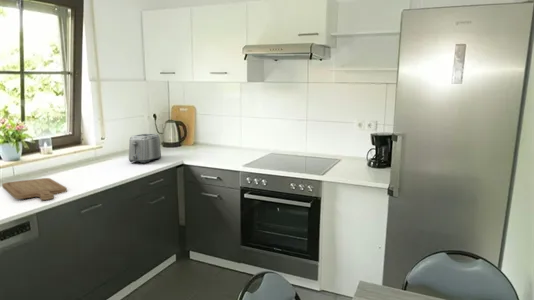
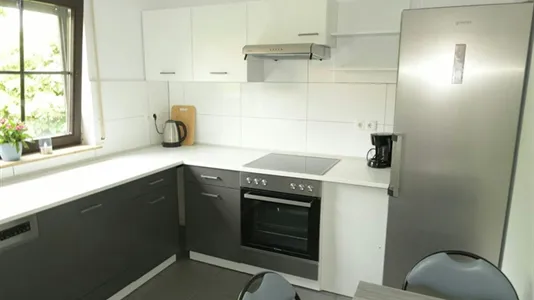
- chopping board (36, 189)
- toaster (146, 147)
